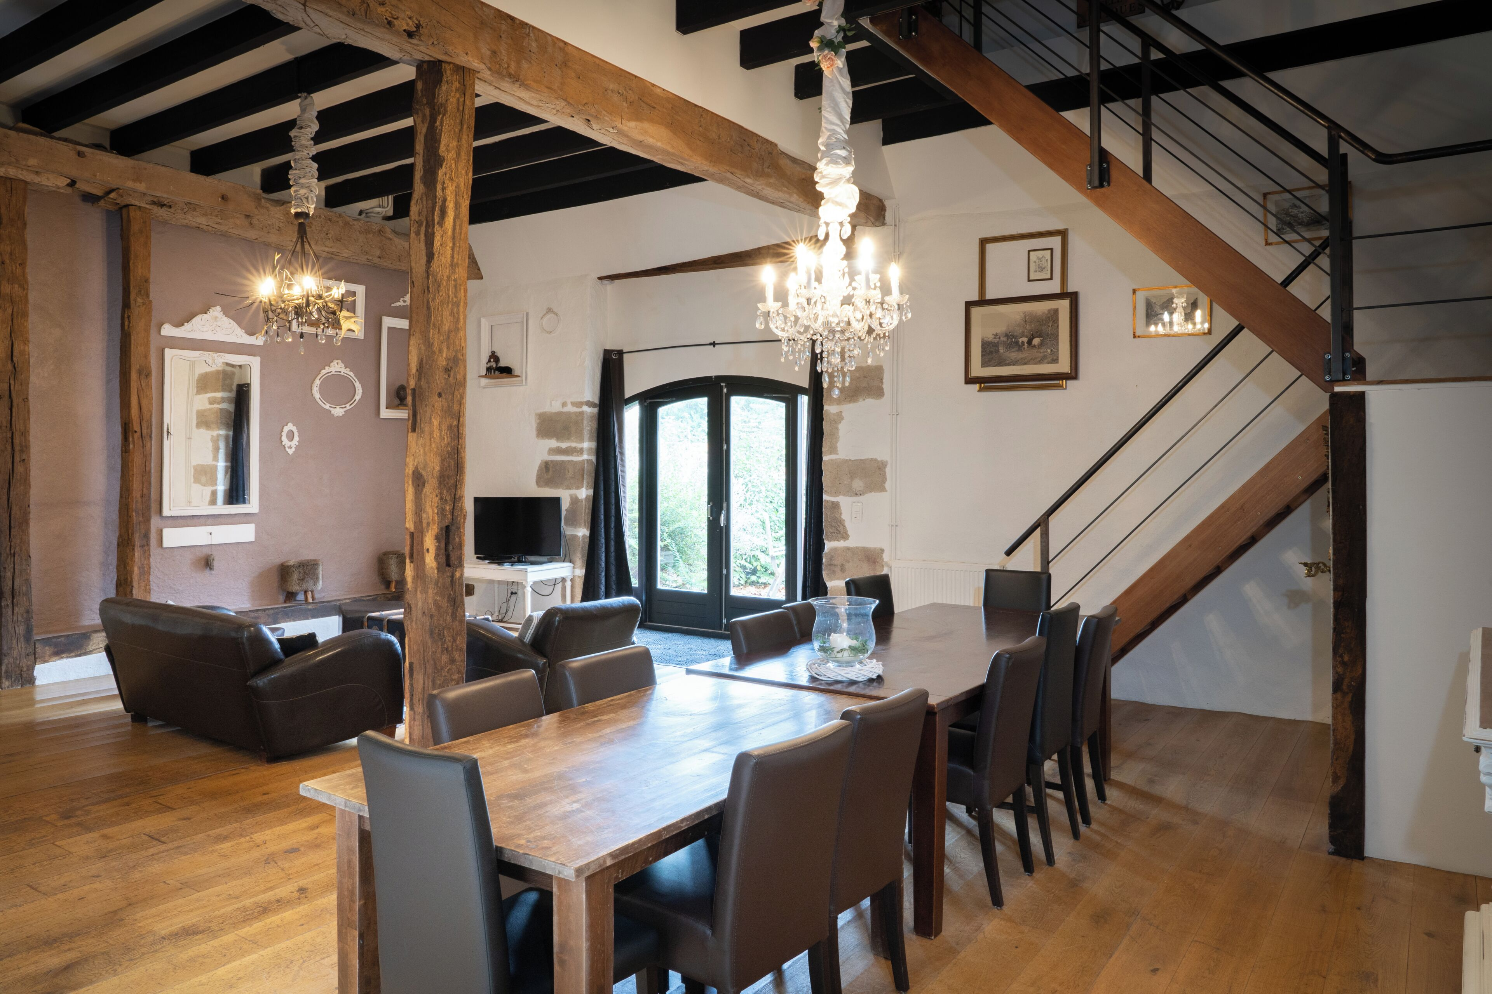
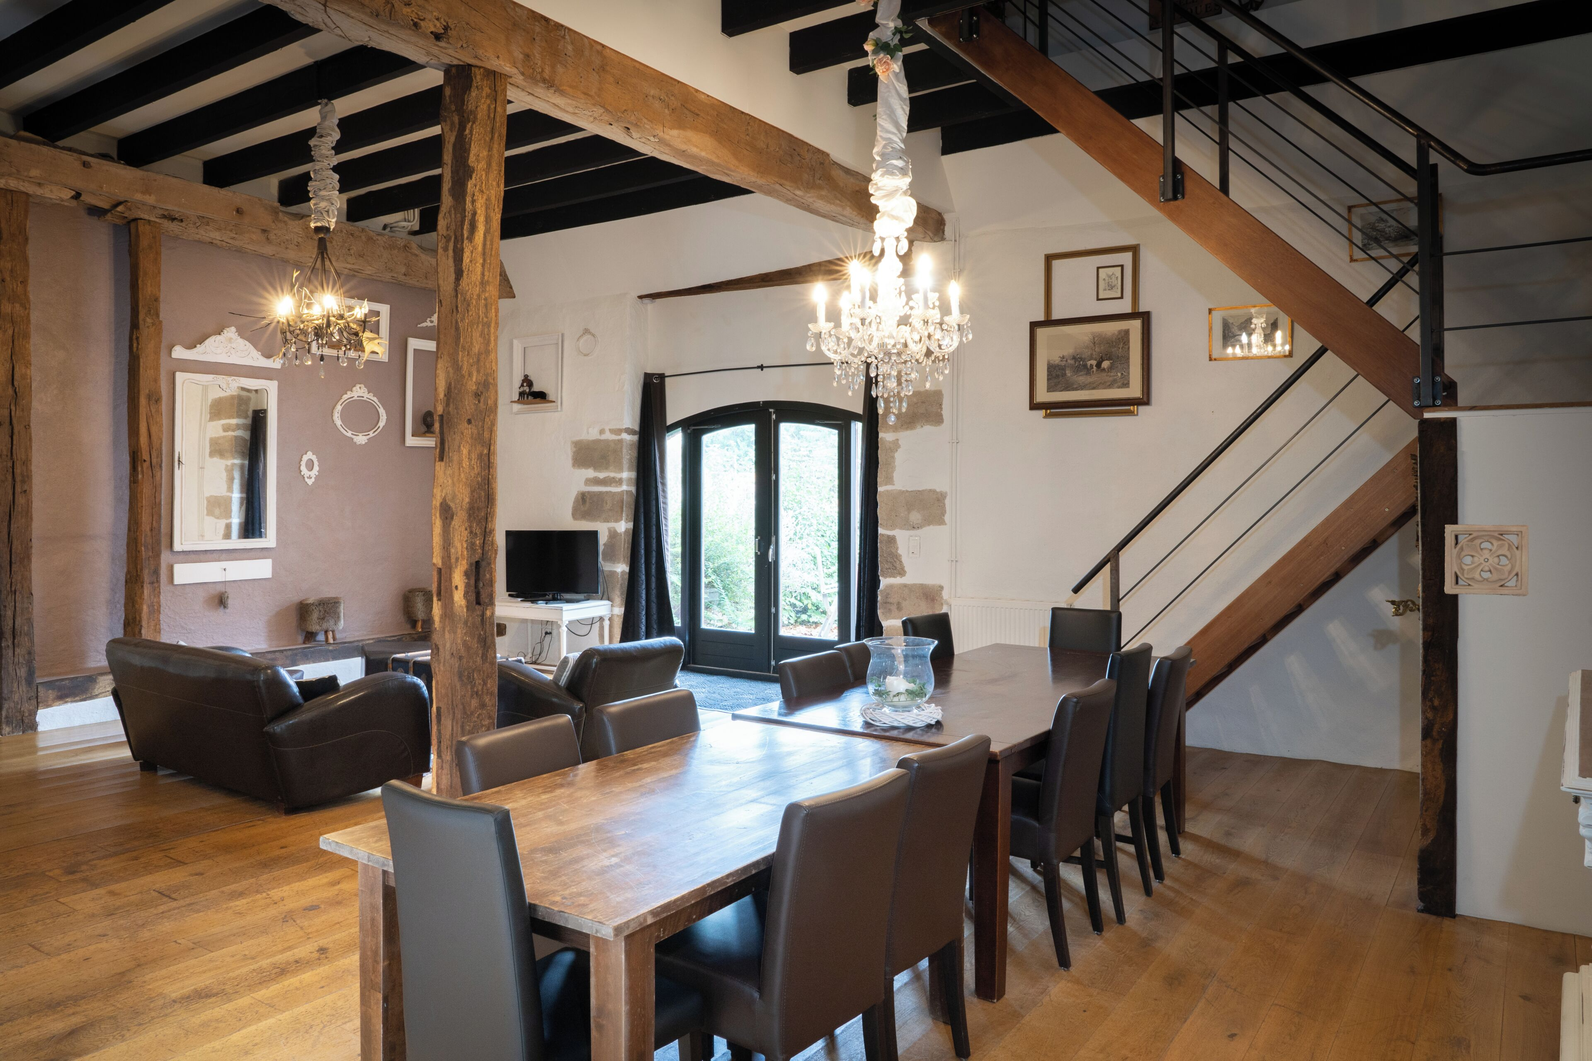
+ wall ornament (1485, 561)
